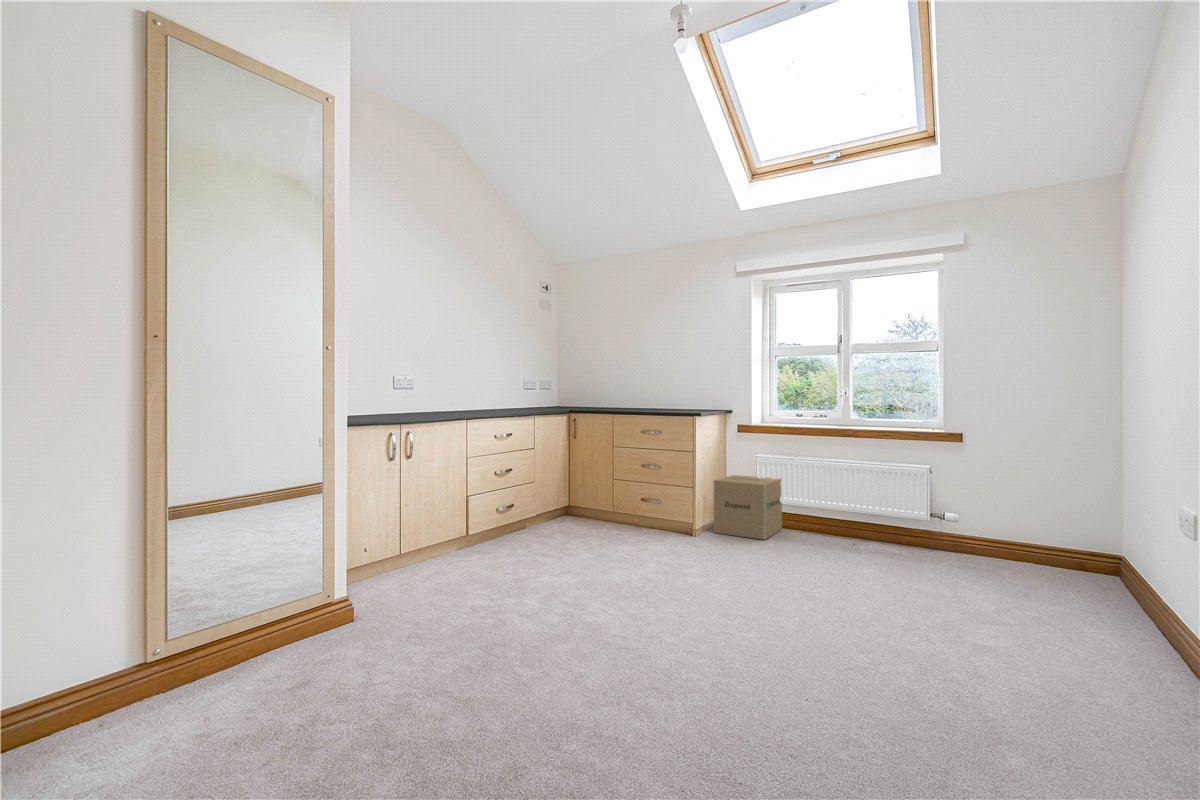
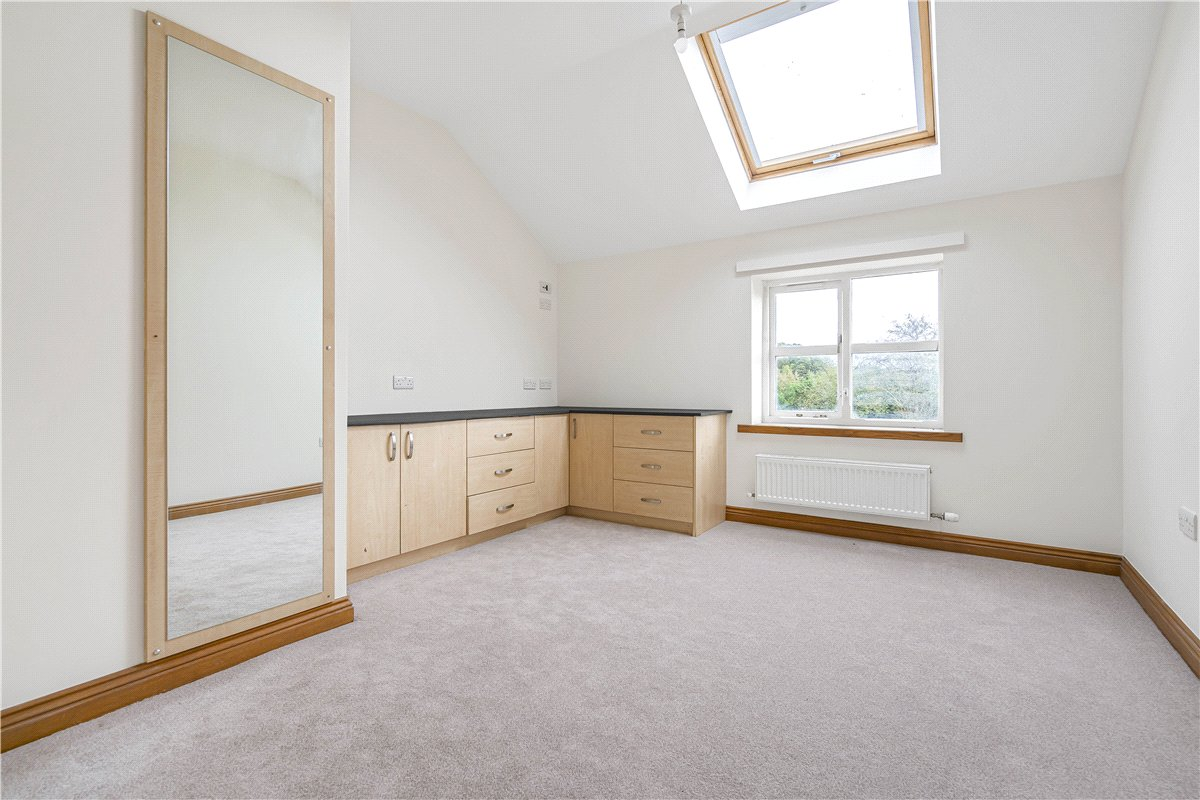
- cardboard box (748, 505)
